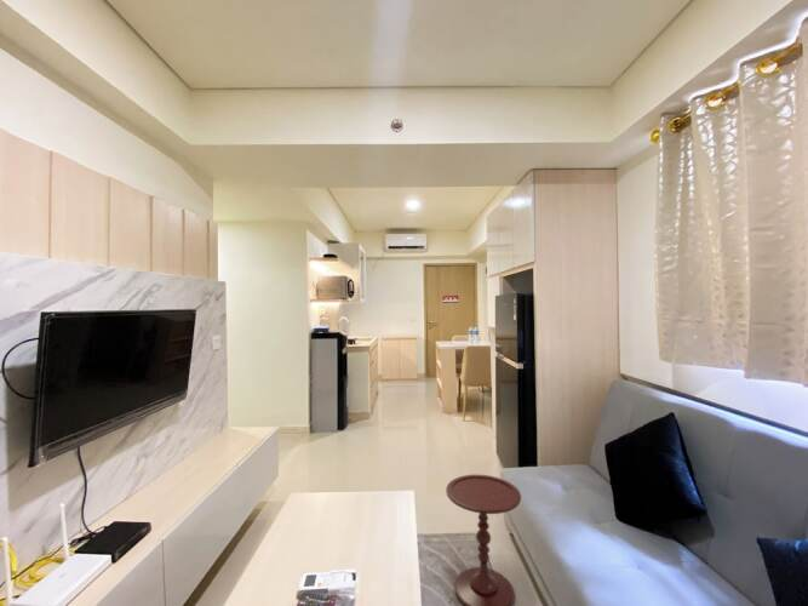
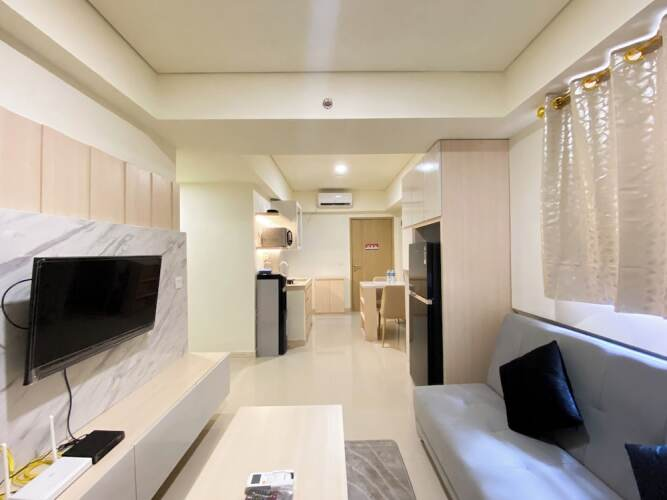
- side table (483, 539)
